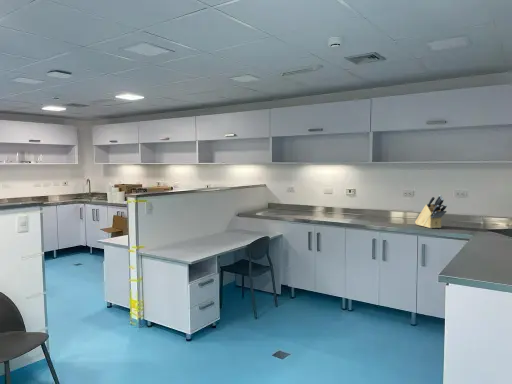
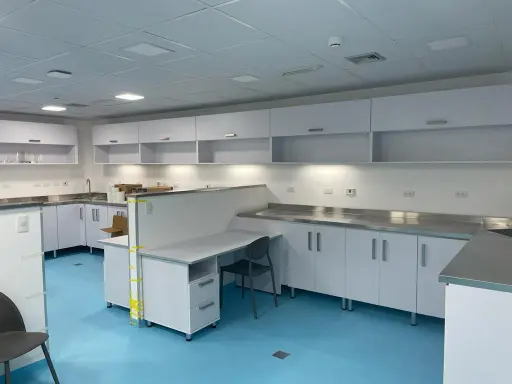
- knife block (430, 210)
